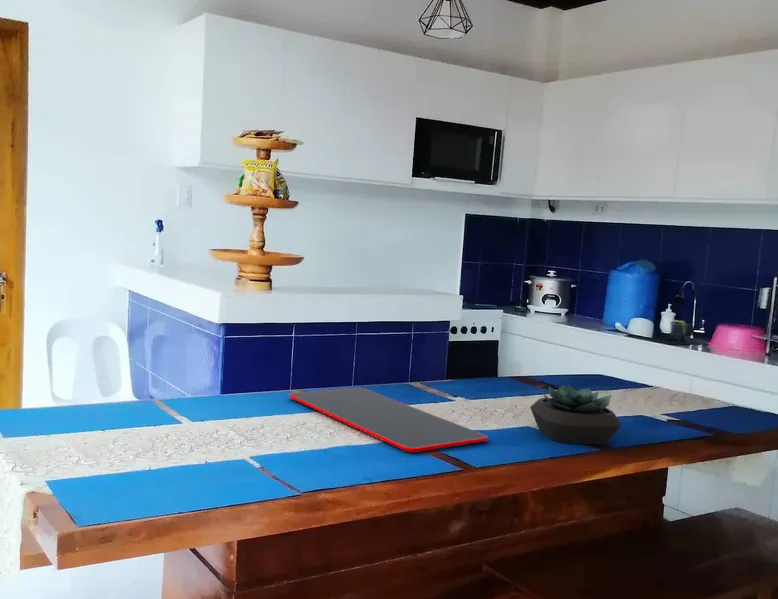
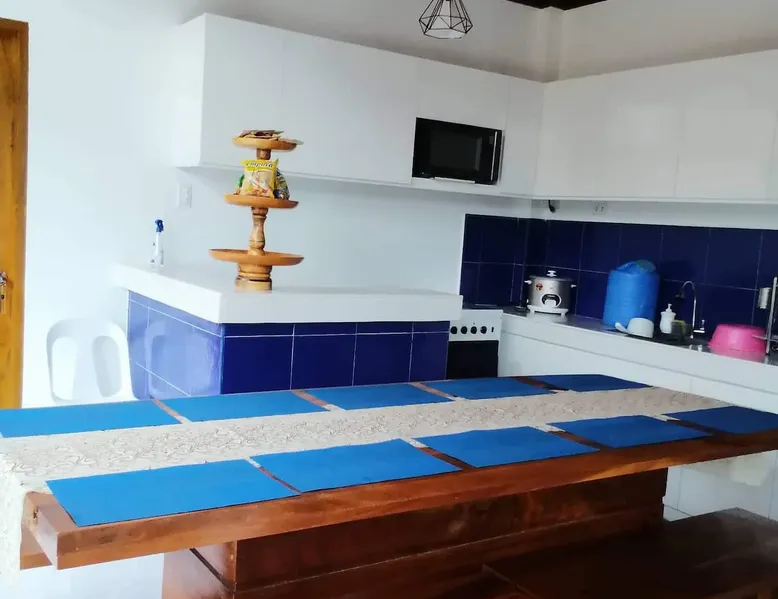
- cutting board (381, 416)
- succulent plant (575, 412)
